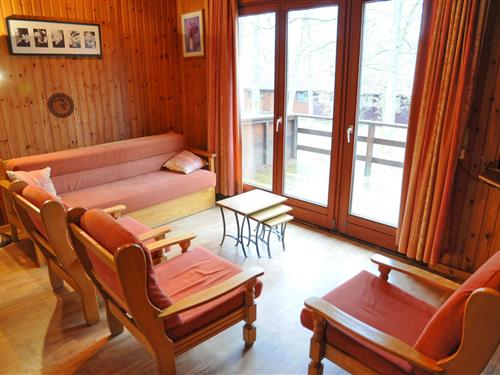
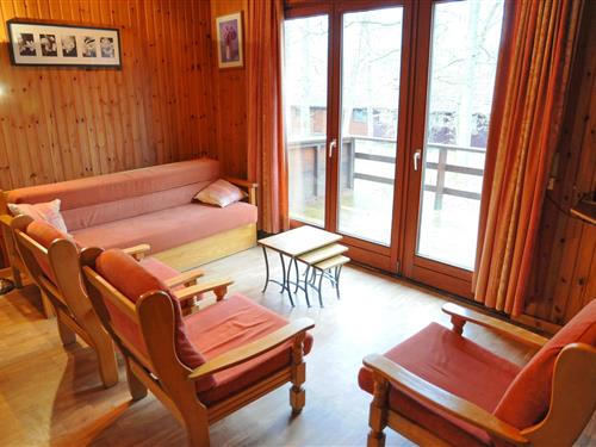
- decorative plate (60, 105)
